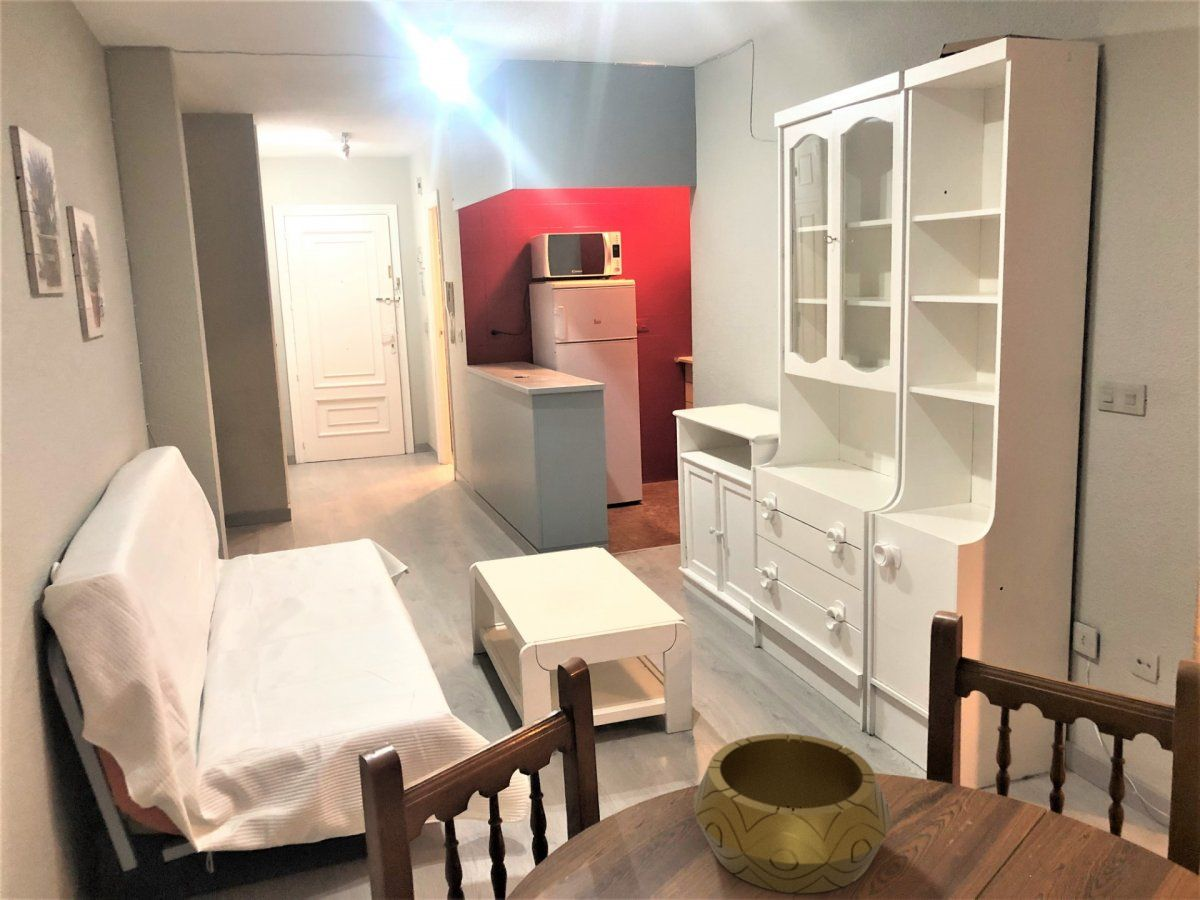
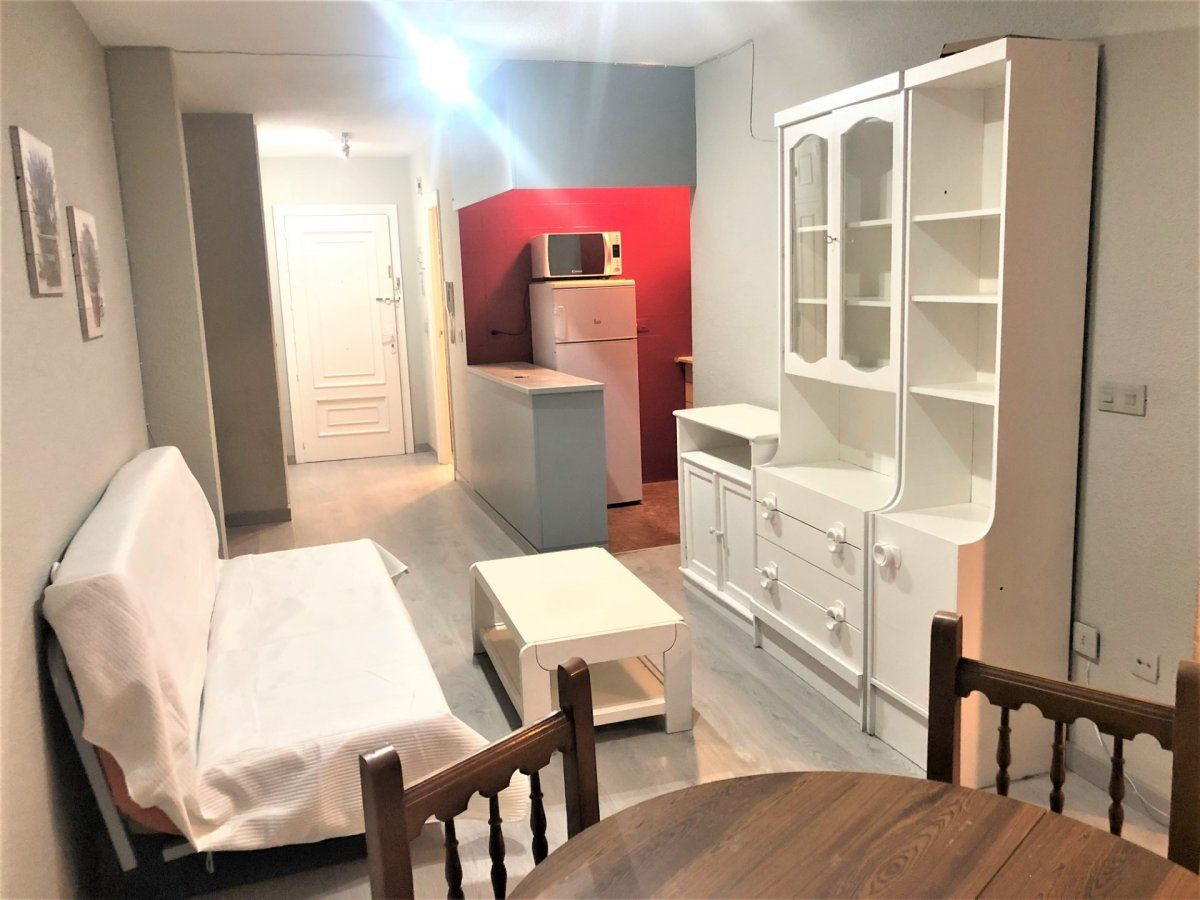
- decorative bowl (790, 807)
